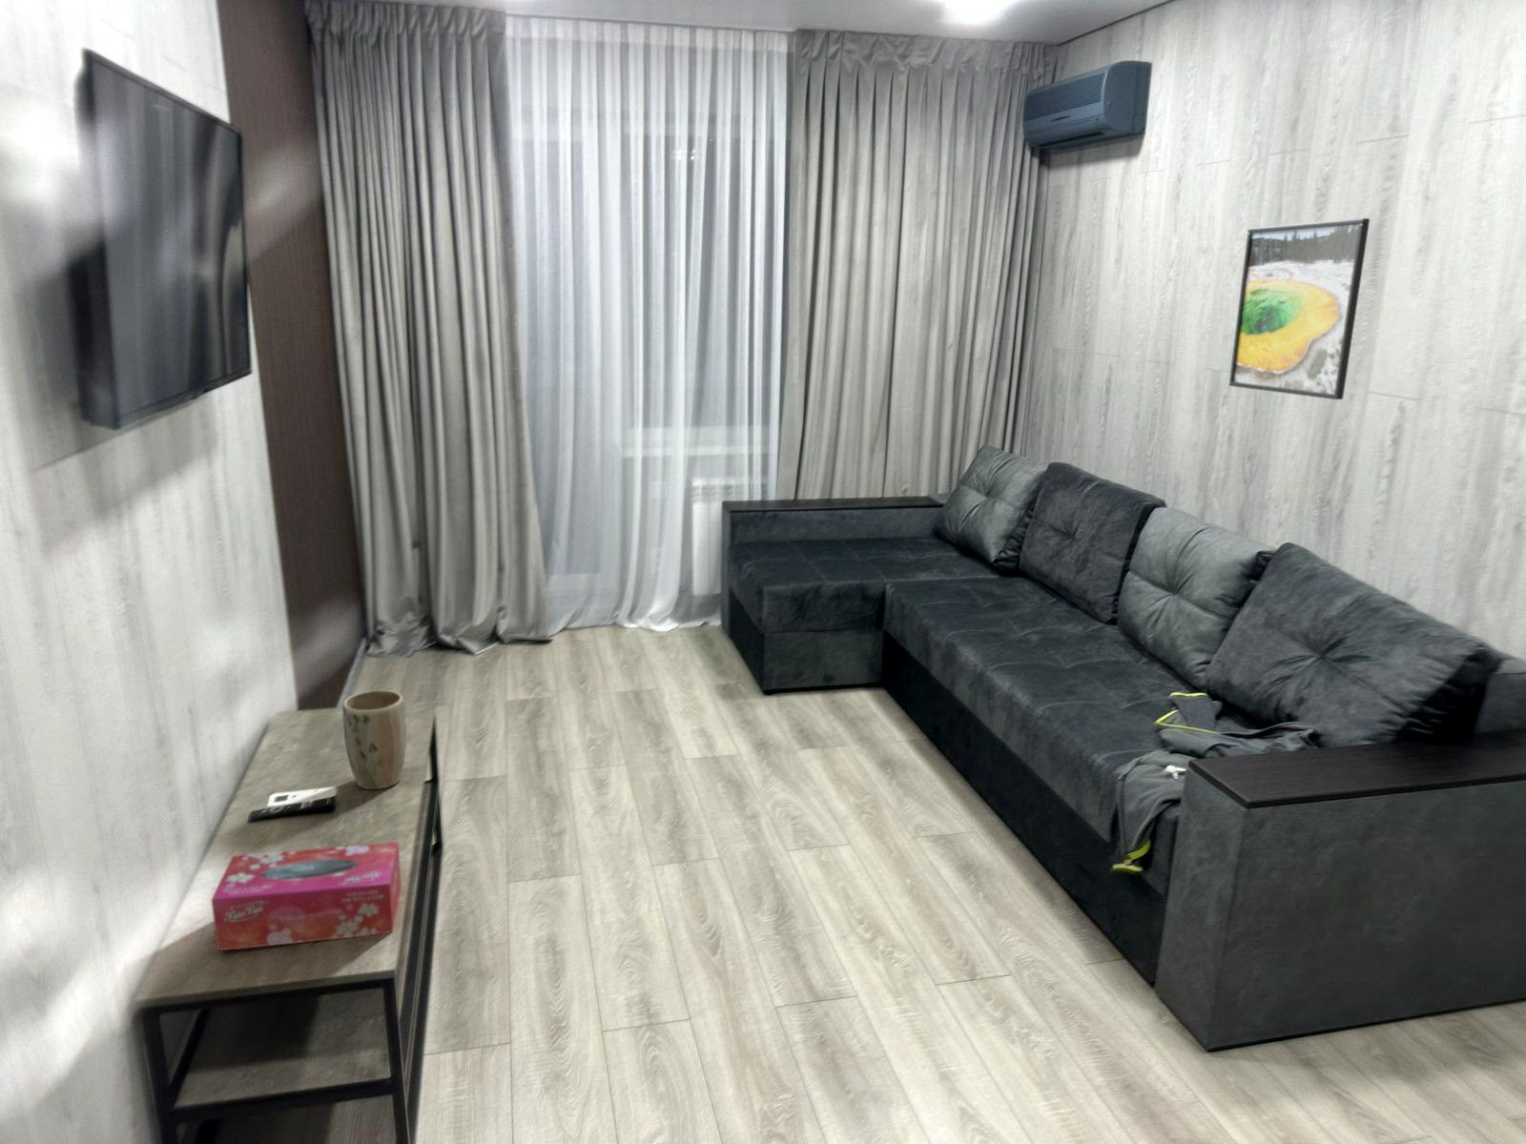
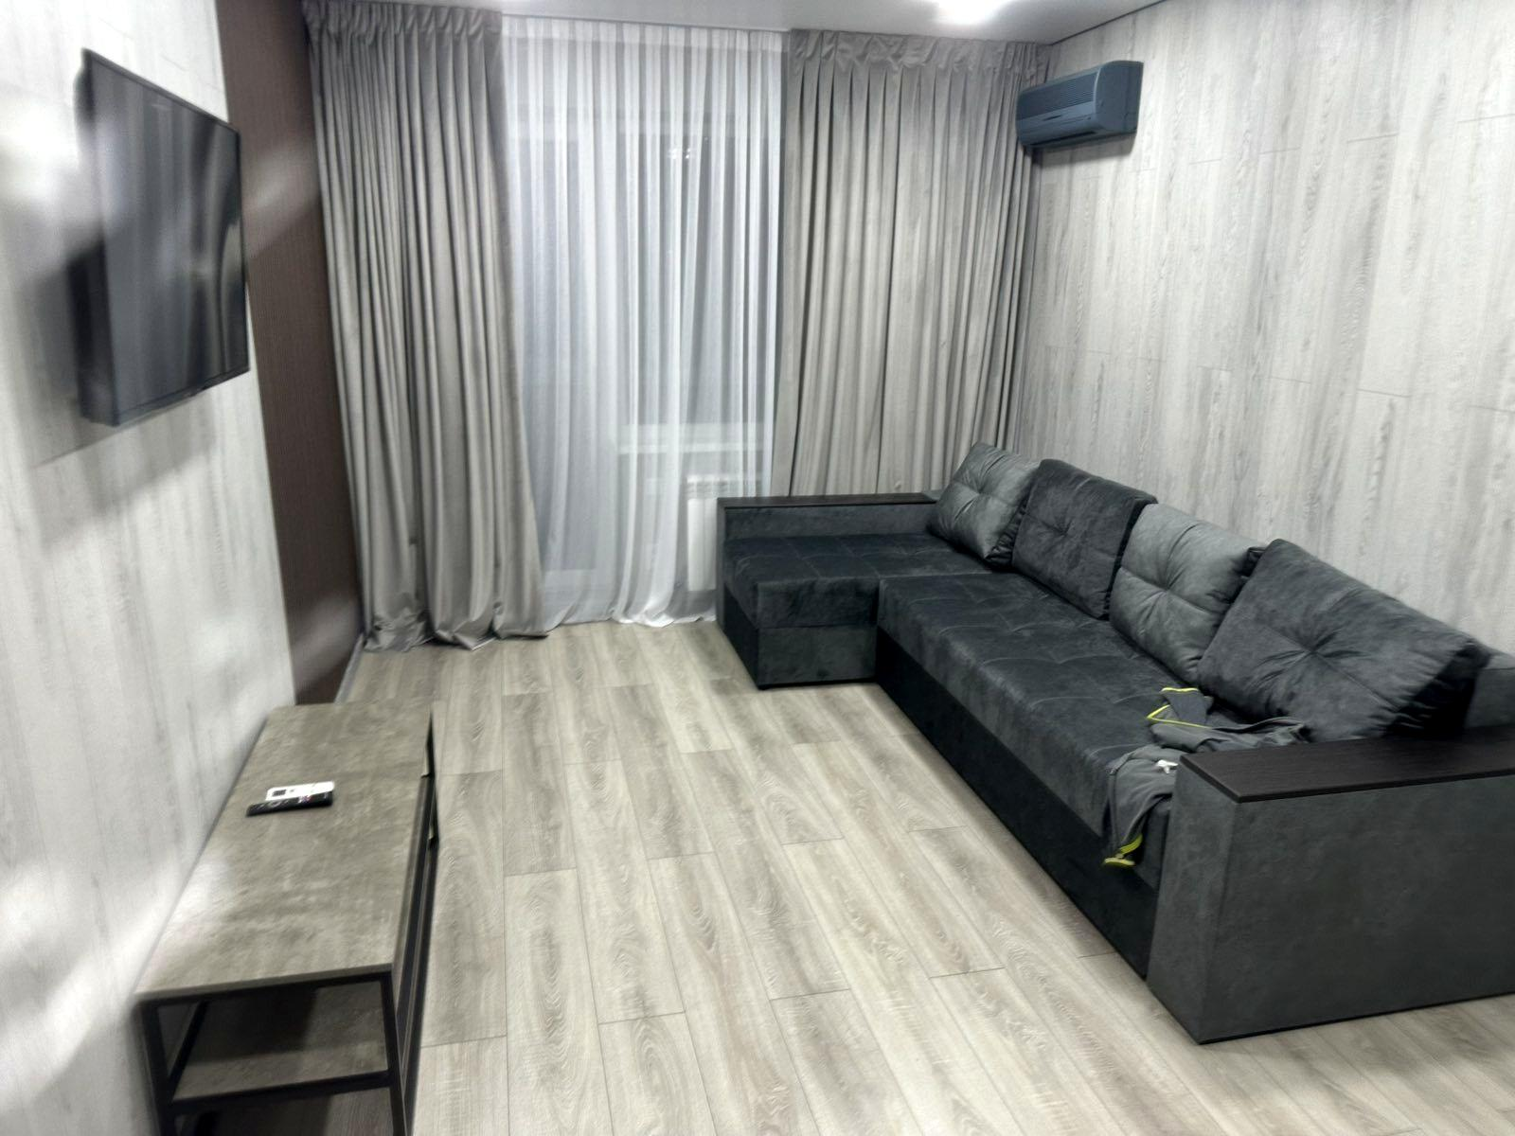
- plant pot (376, 740)
- tissue box (312, 893)
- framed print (1293, 309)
